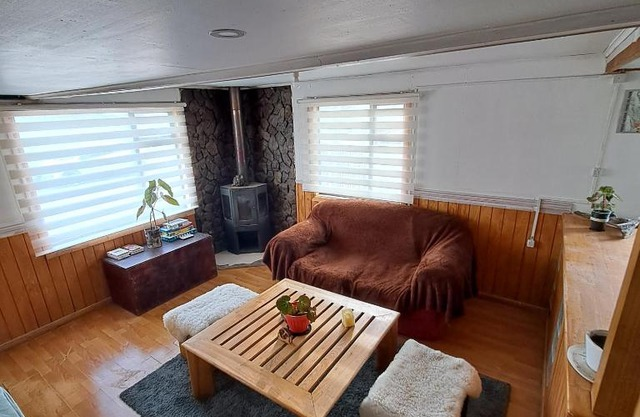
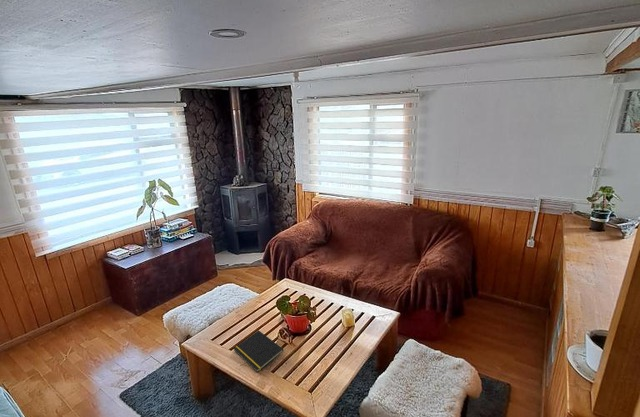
+ notepad (258, 349)
